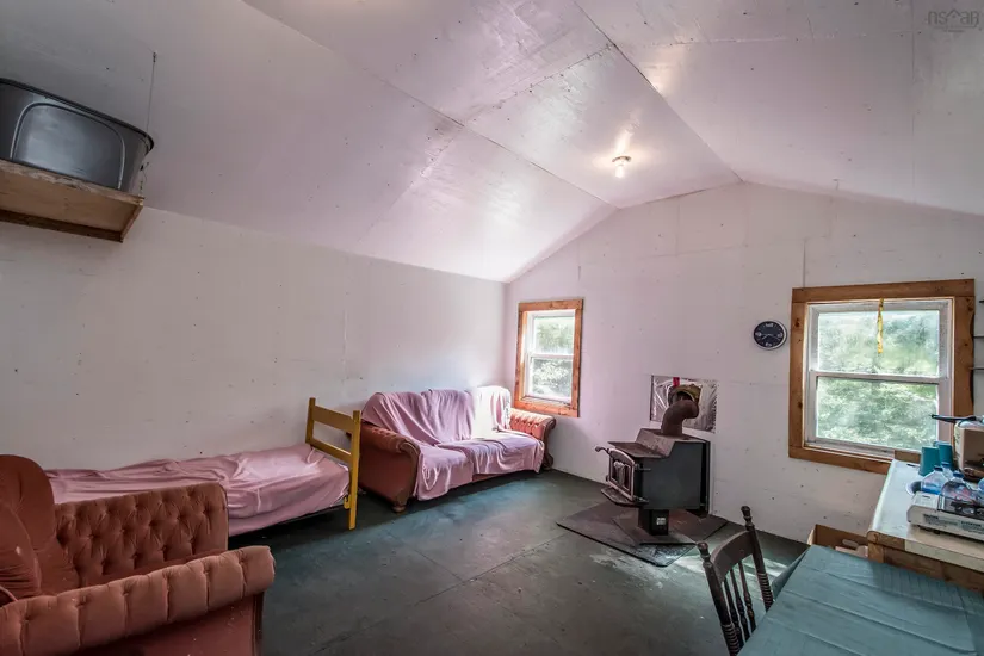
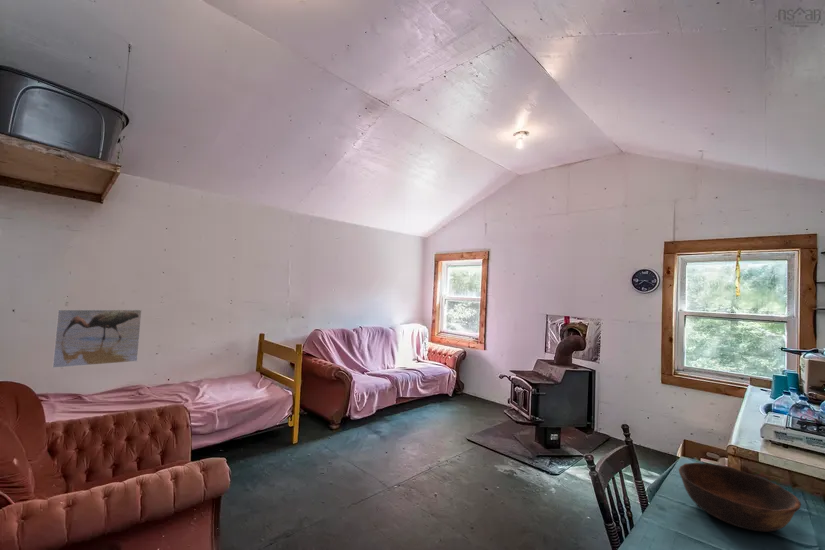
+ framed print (99, 336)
+ bowl (734, 498)
